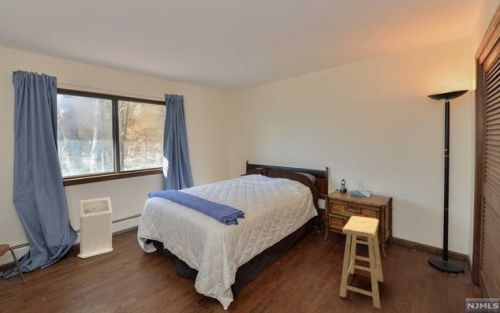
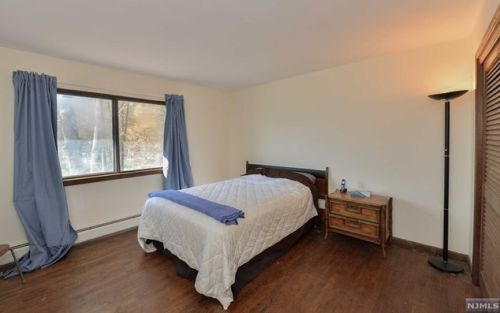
- stool (362, 257)
- lectern (96, 225)
